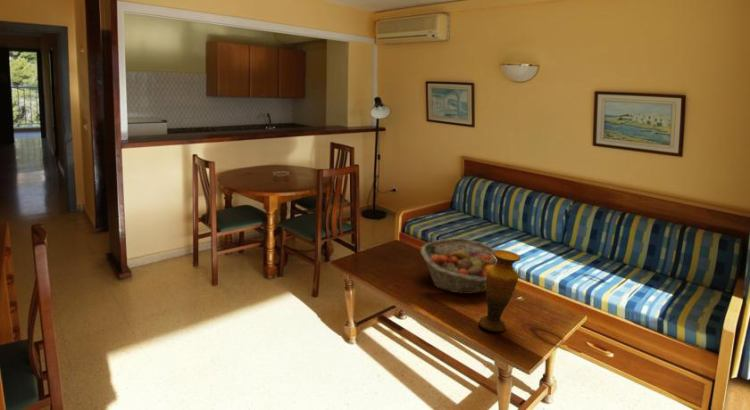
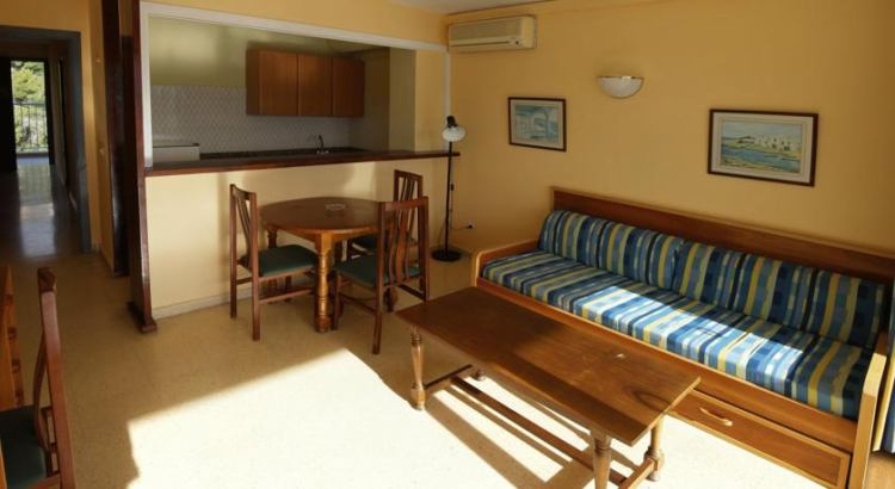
- fruit basket (465, 264)
- vase (499, 290)
